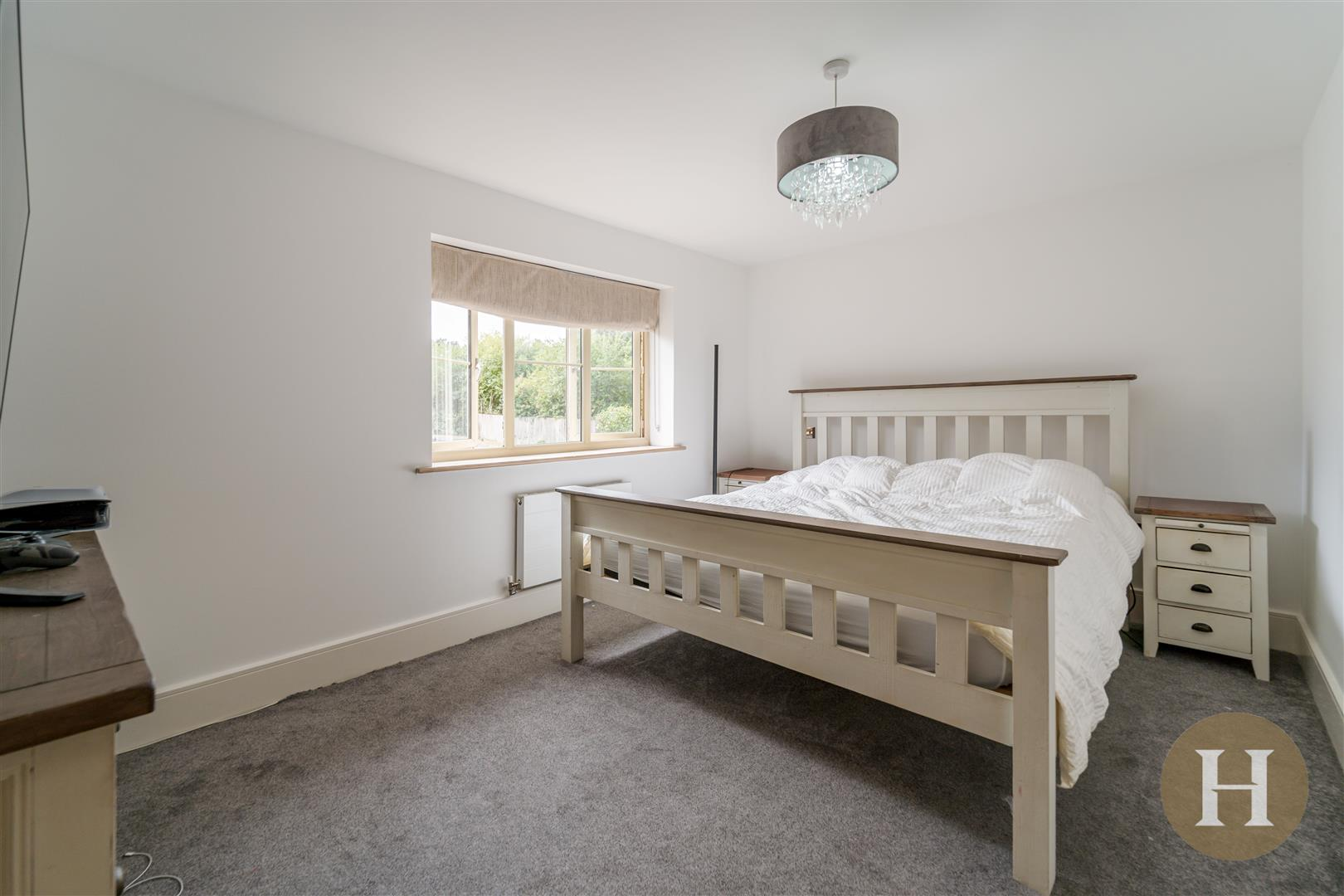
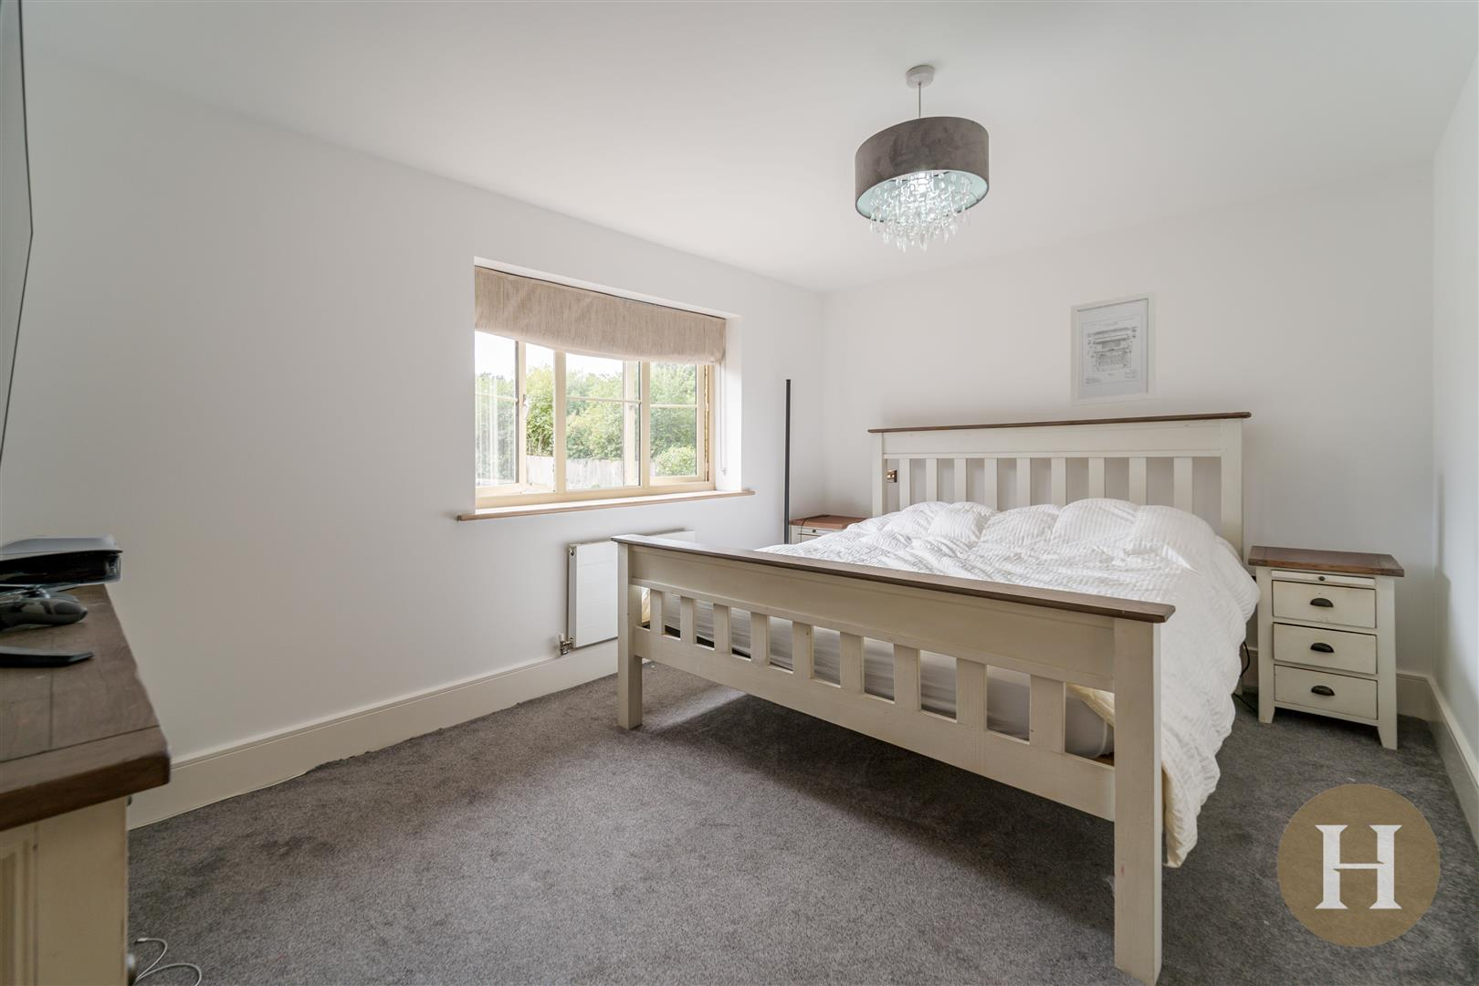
+ wall art (1111, 351)
